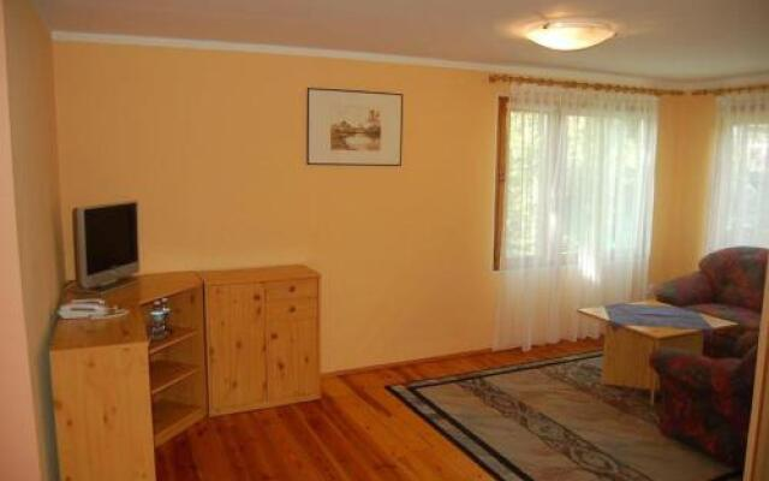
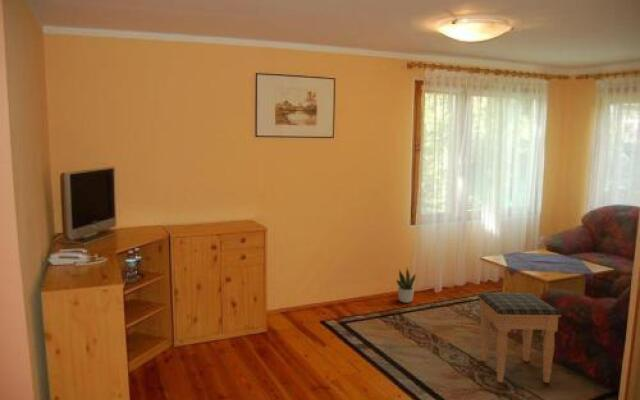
+ potted plant (406, 283)
+ footstool (515, 328)
